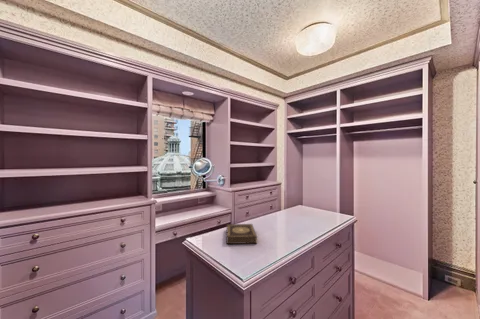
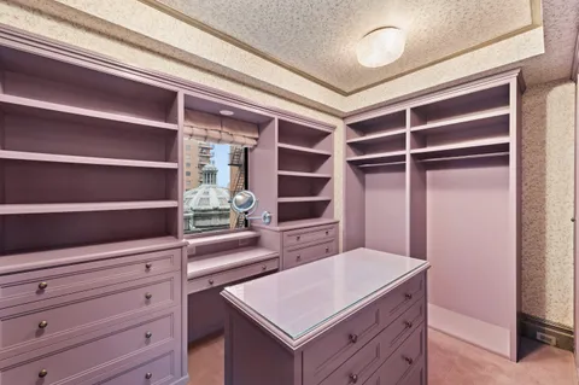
- book (240, 232)
